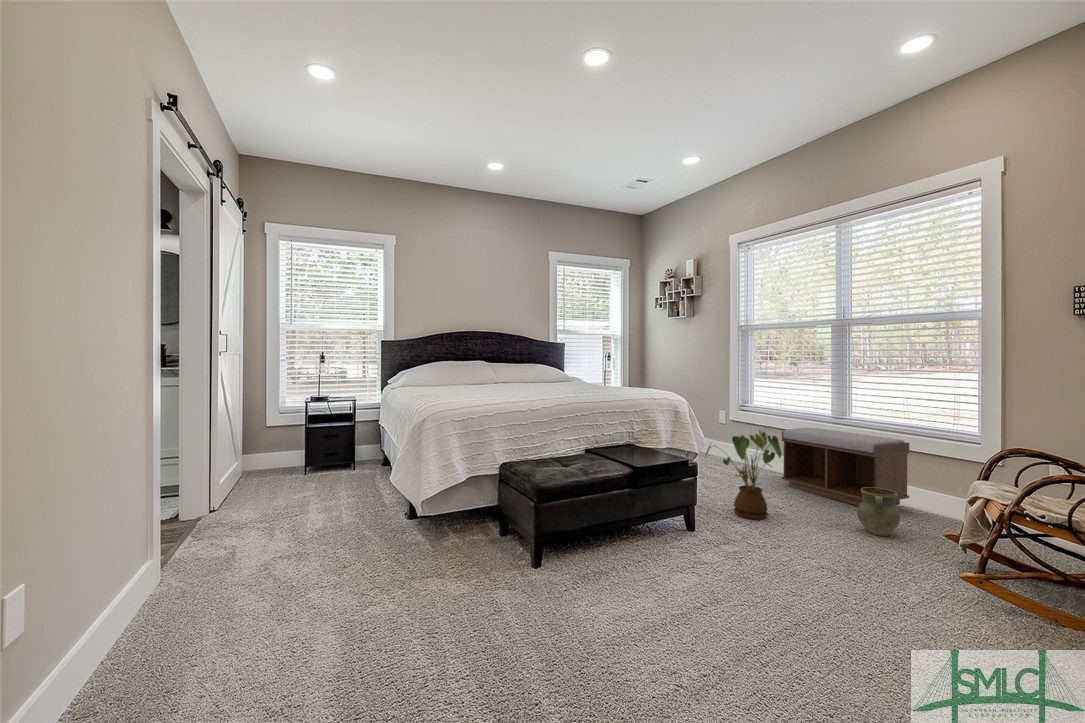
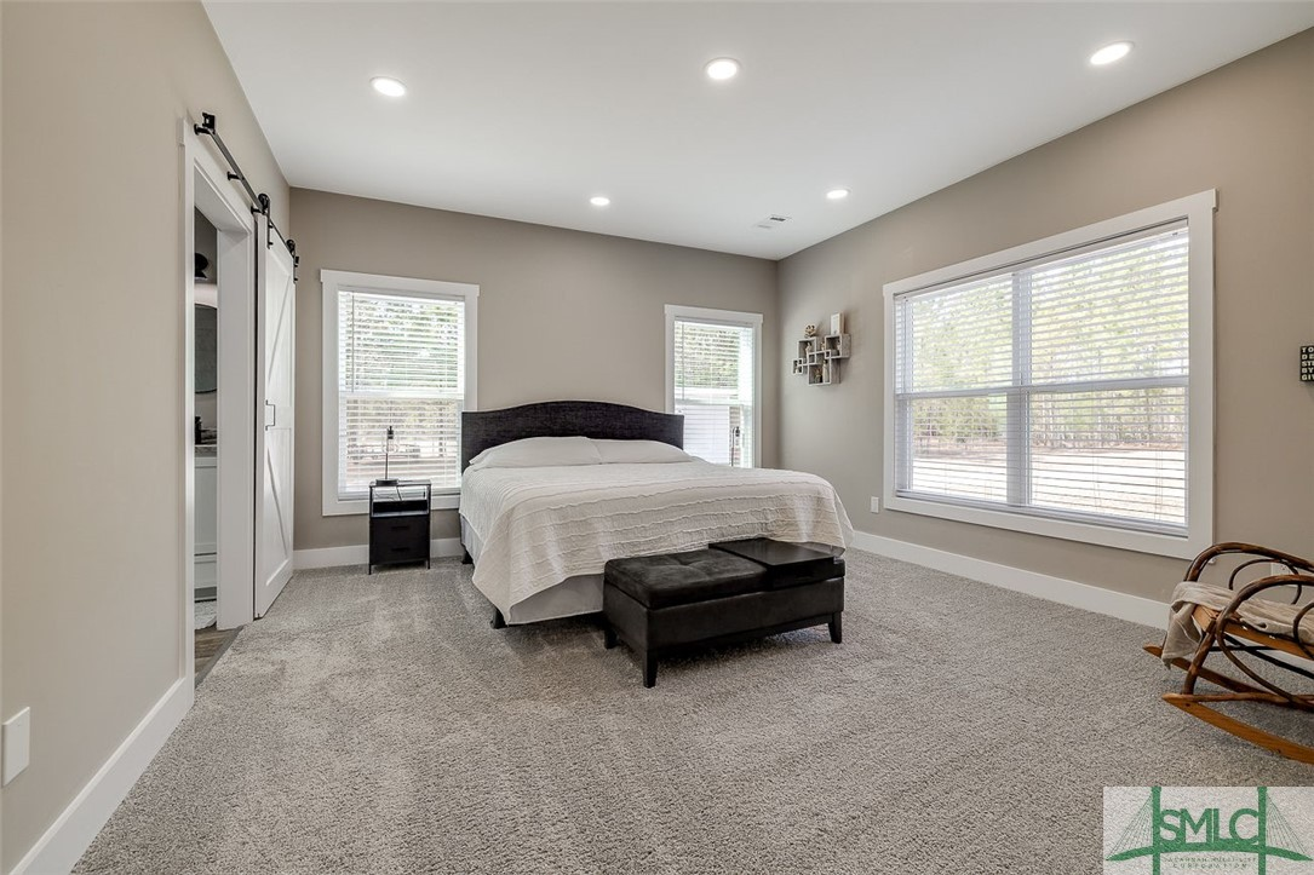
- ceramic jug (878, 512)
- house plant (744, 472)
- bench (840, 464)
